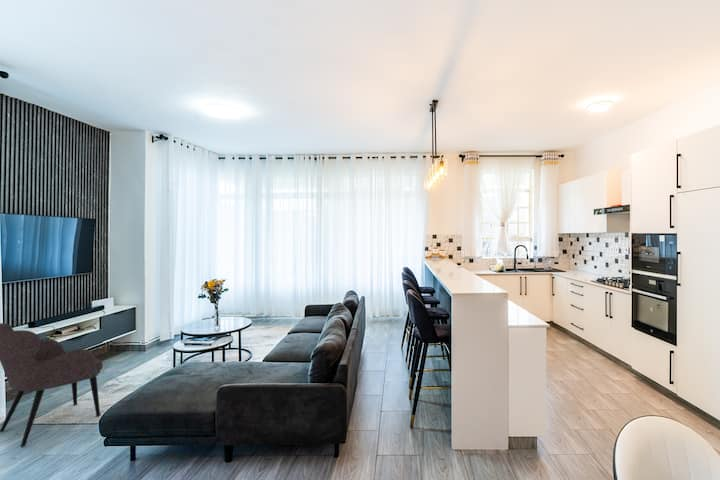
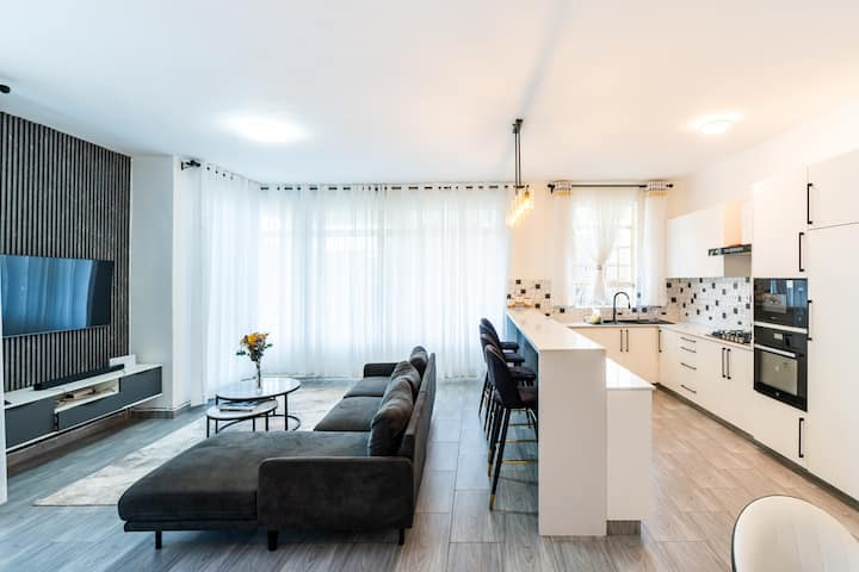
- armchair (45, 373)
